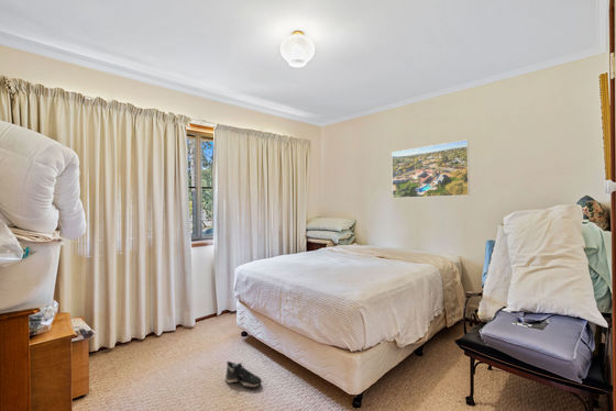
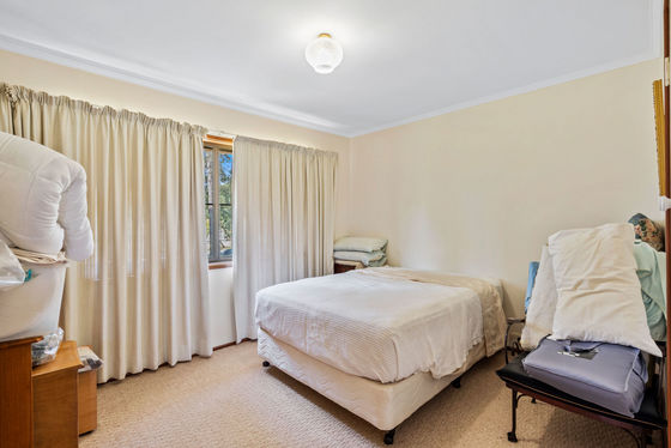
- shoe (243, 373)
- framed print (427, 171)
